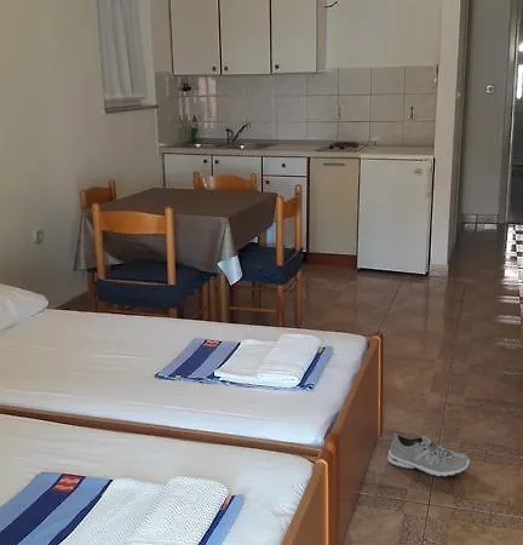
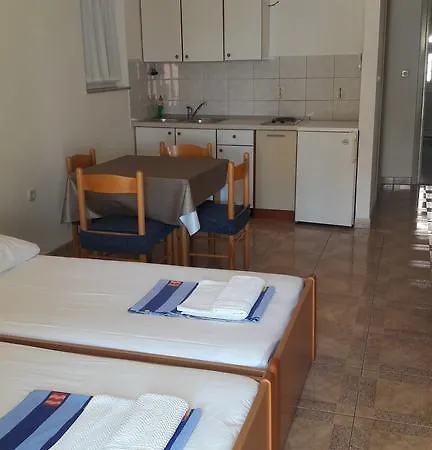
- sneaker (427, 453)
